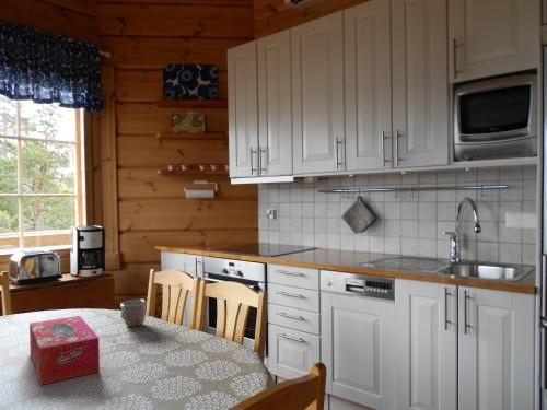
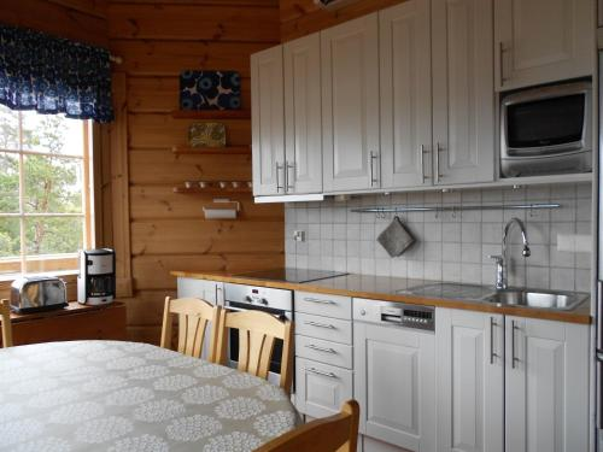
- tissue box (62, 345)
- mug (133, 313)
